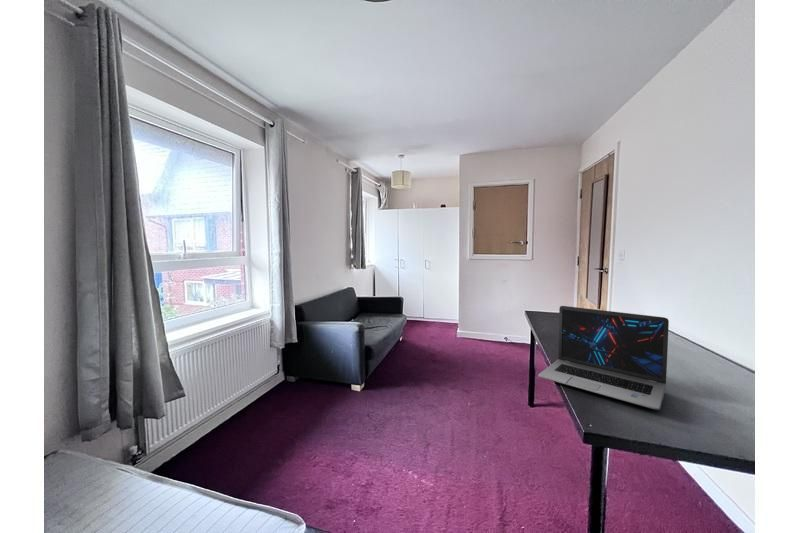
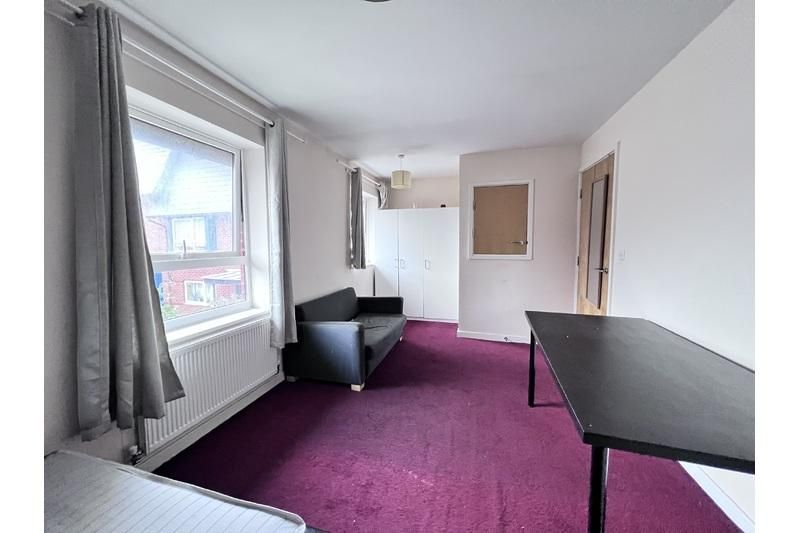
- laptop (600, 350)
